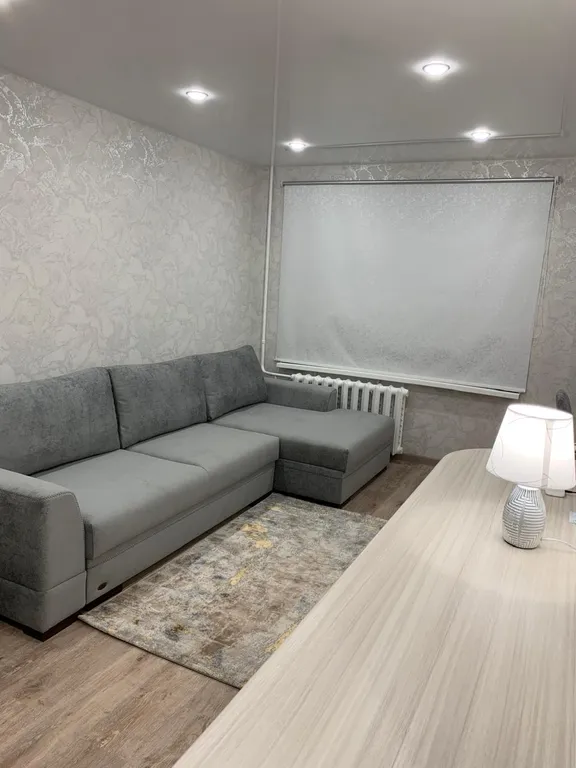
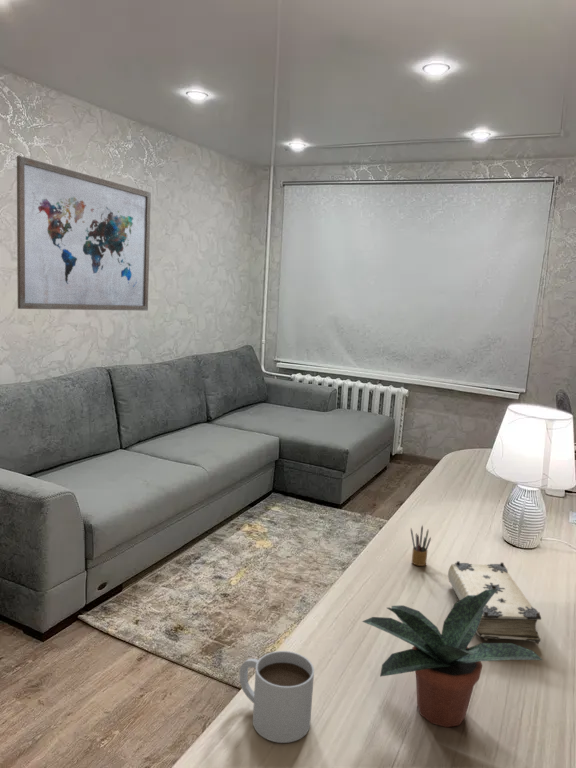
+ potted plant (445, 648)
+ book (491, 598)
+ wall art (91, 244)
+ pencil box (420, 545)
+ mug (273, 689)
